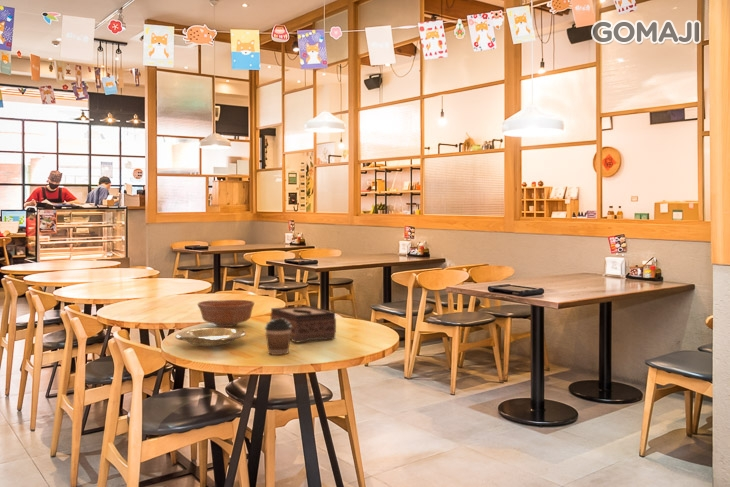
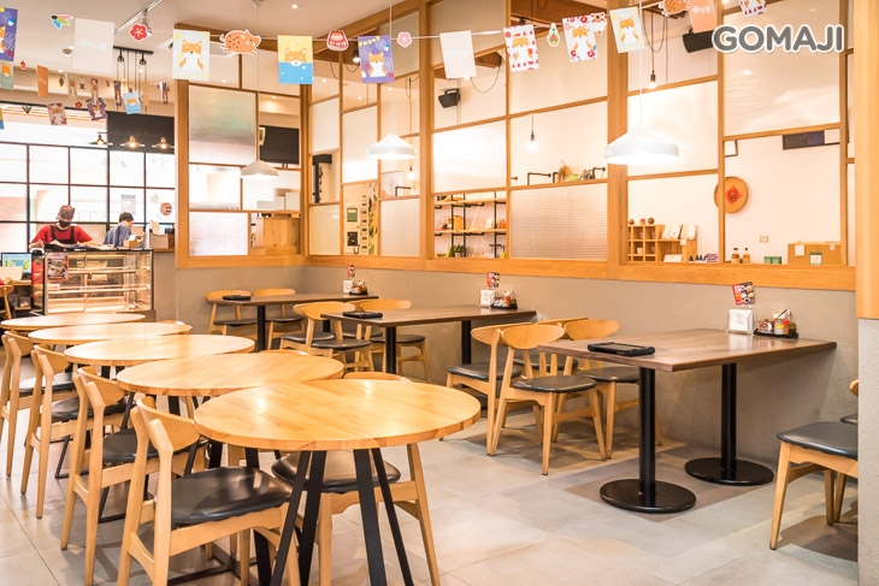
- tissue box (302, 323)
- coffee cup (278, 335)
- plate (212, 337)
- bowl (226, 313)
